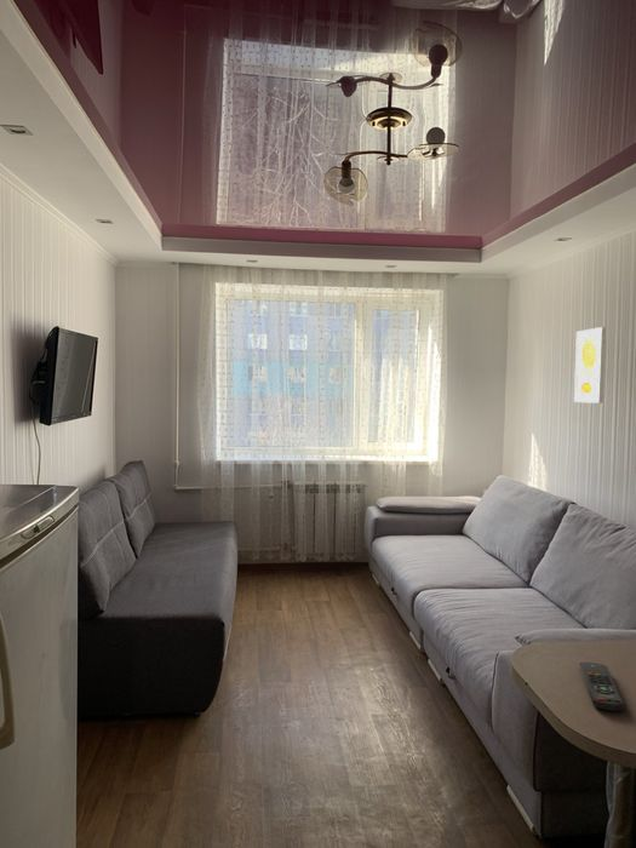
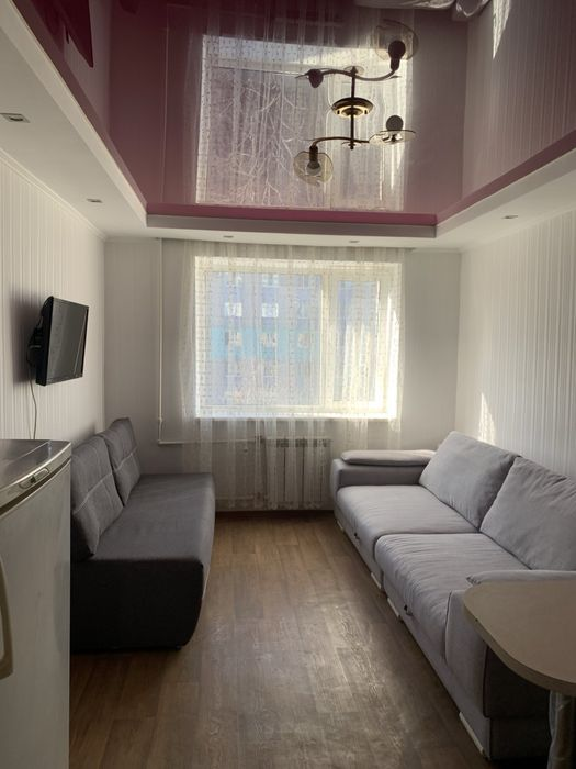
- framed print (589, 366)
- remote control (600, 683)
